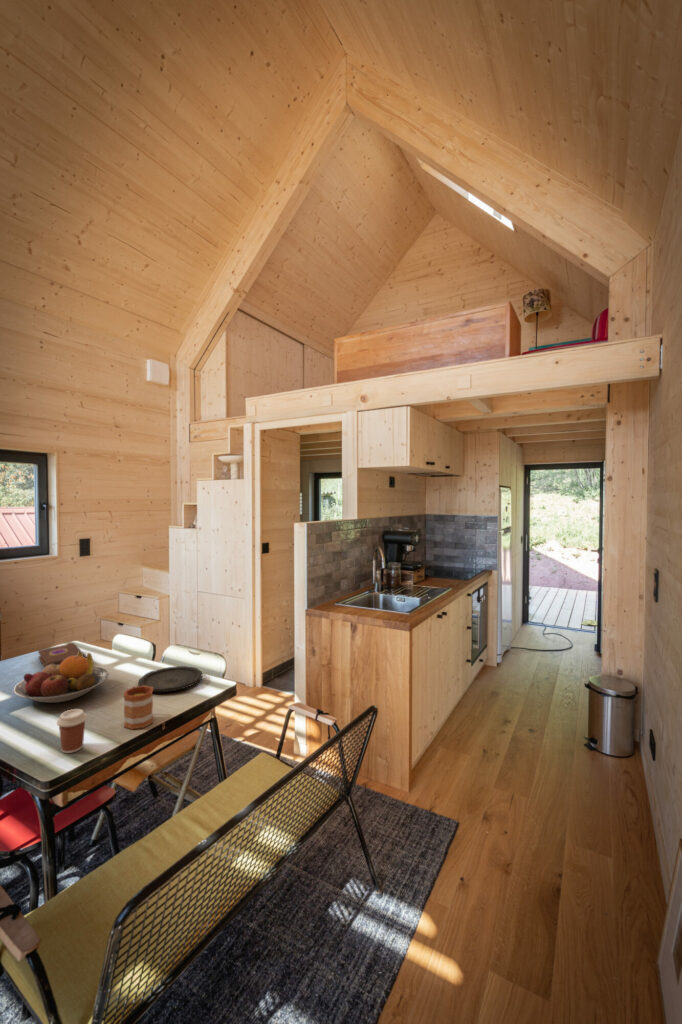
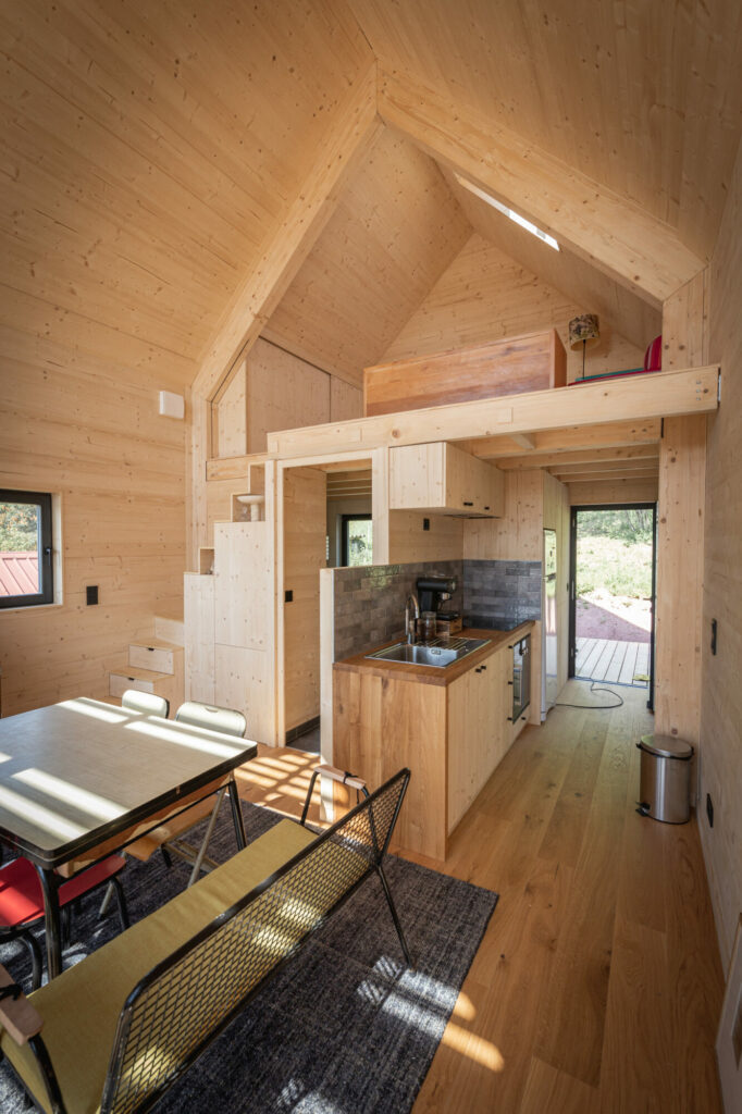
- book (62, 655)
- mug (136, 704)
- plate (171, 679)
- coffee cup (72, 730)
- fruit bowl (63, 677)
